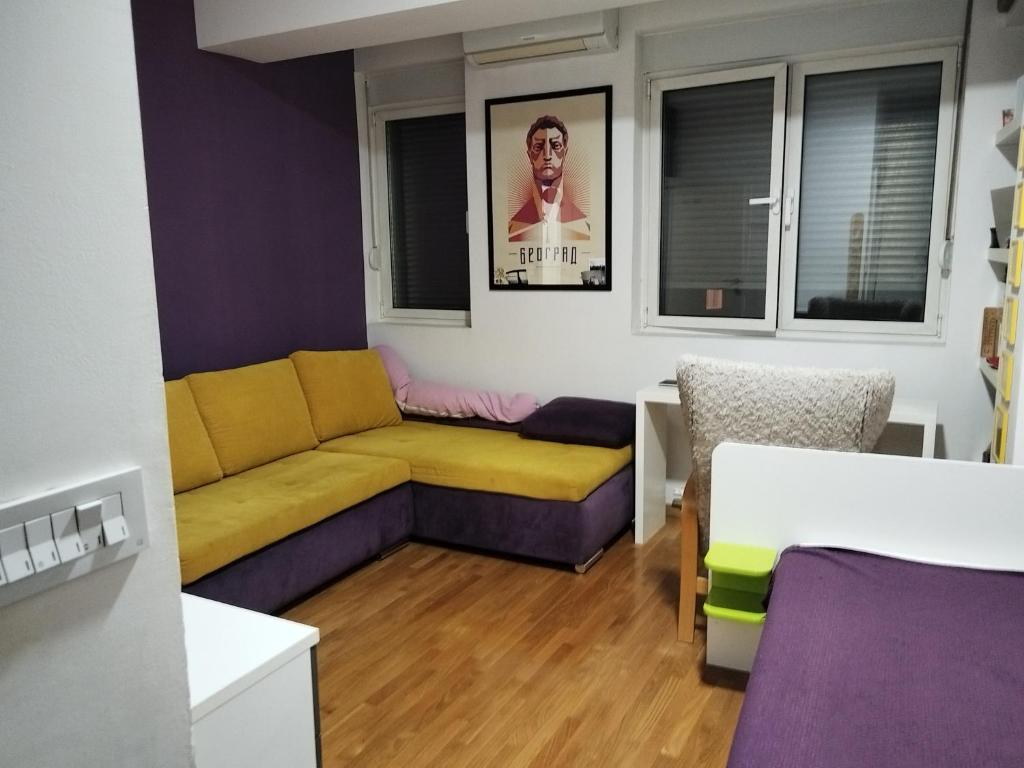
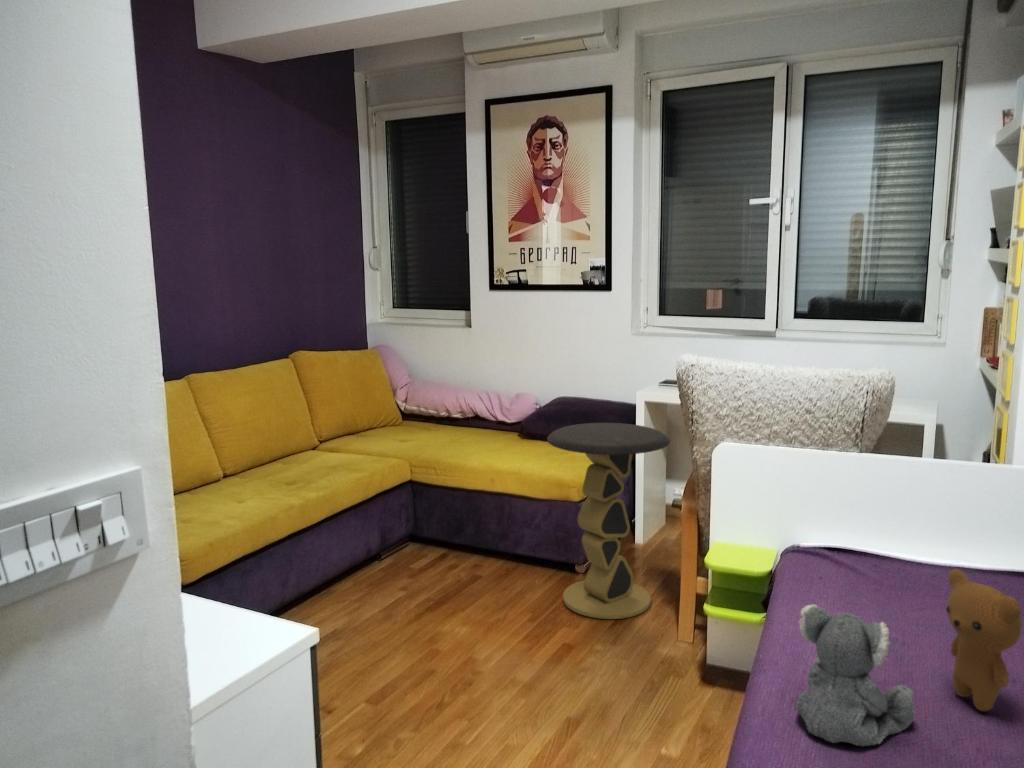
+ side table (607, 517)
+ teddy bear (978, 643)
+ koala plush (847, 668)
